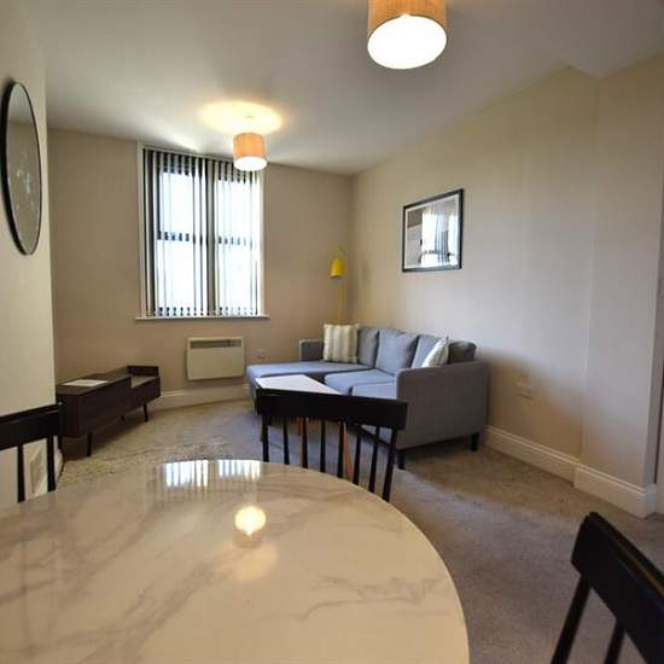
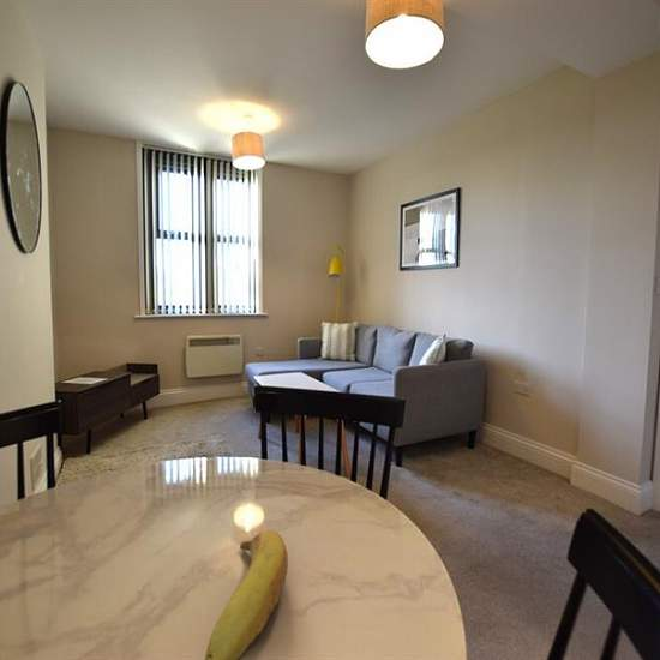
+ fruit (242, 578)
